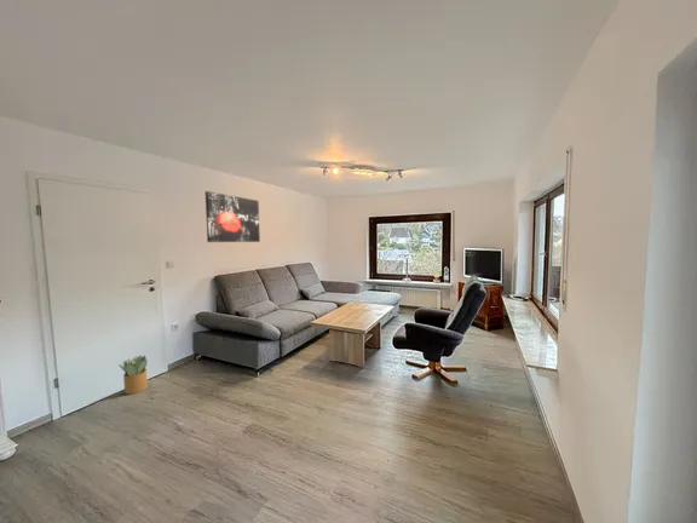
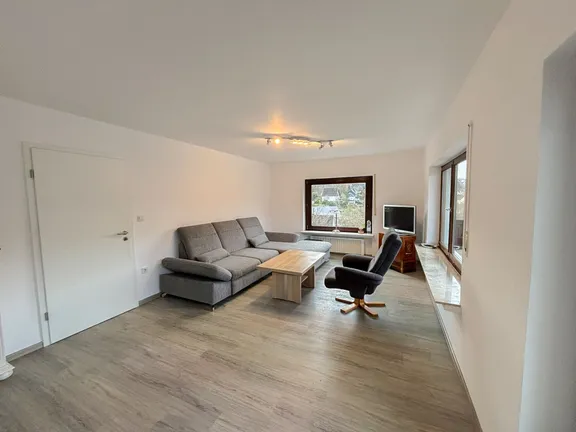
- potted plant (133, 374)
- wall art (235, 219)
